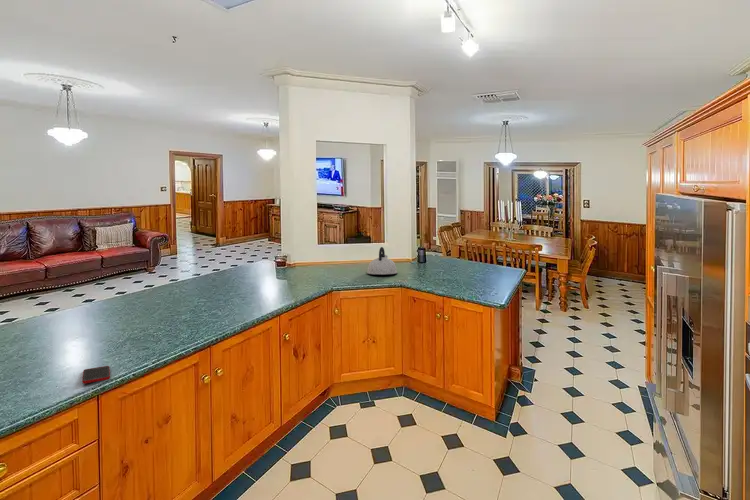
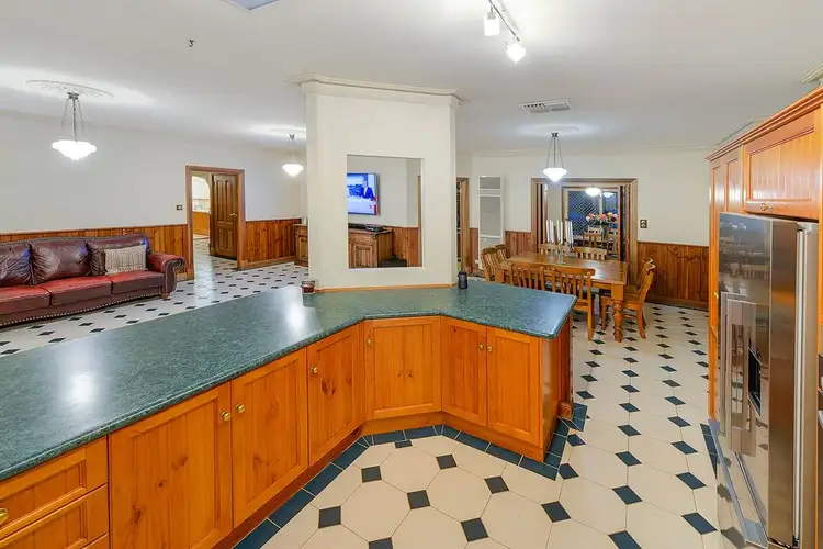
- kettle (382, 260)
- cell phone (96, 374)
